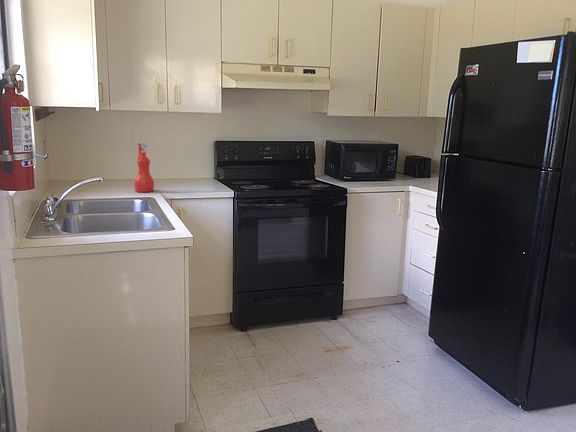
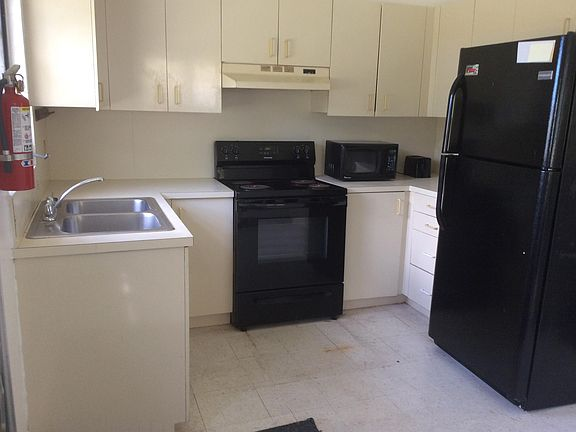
- spray bottle (142, 167)
